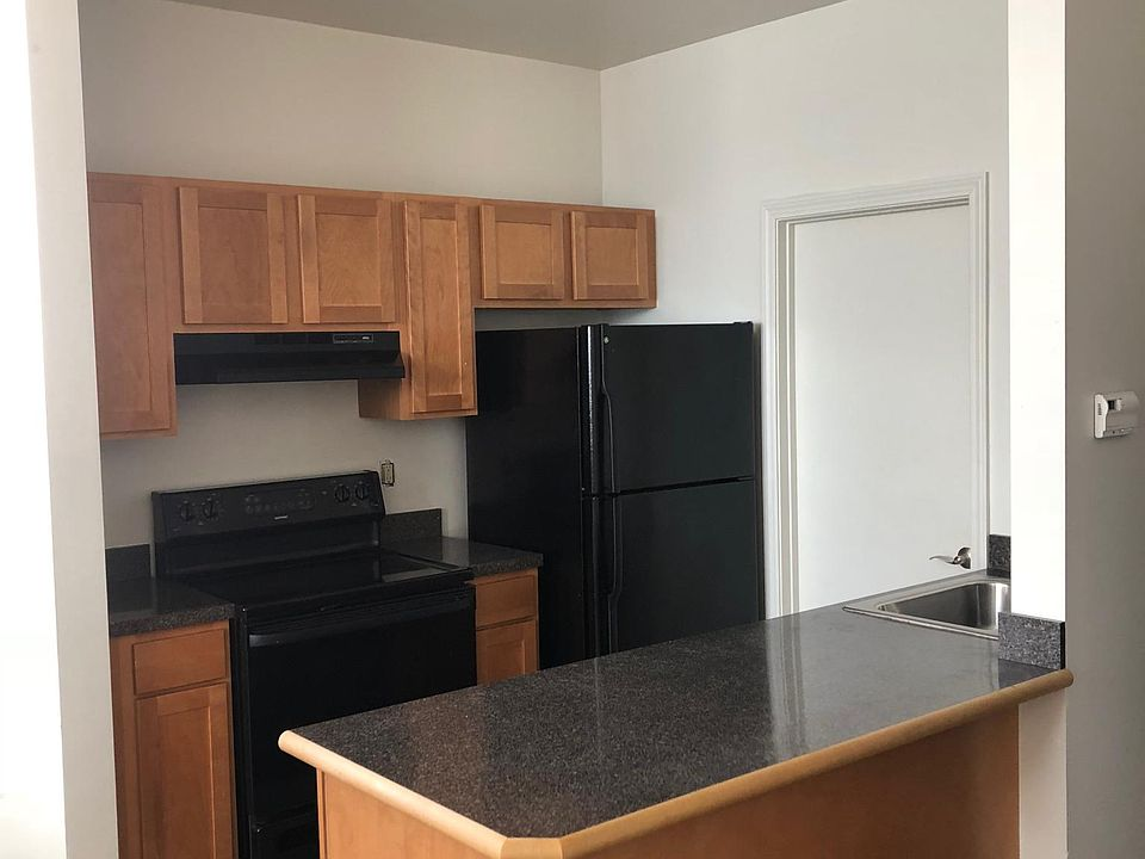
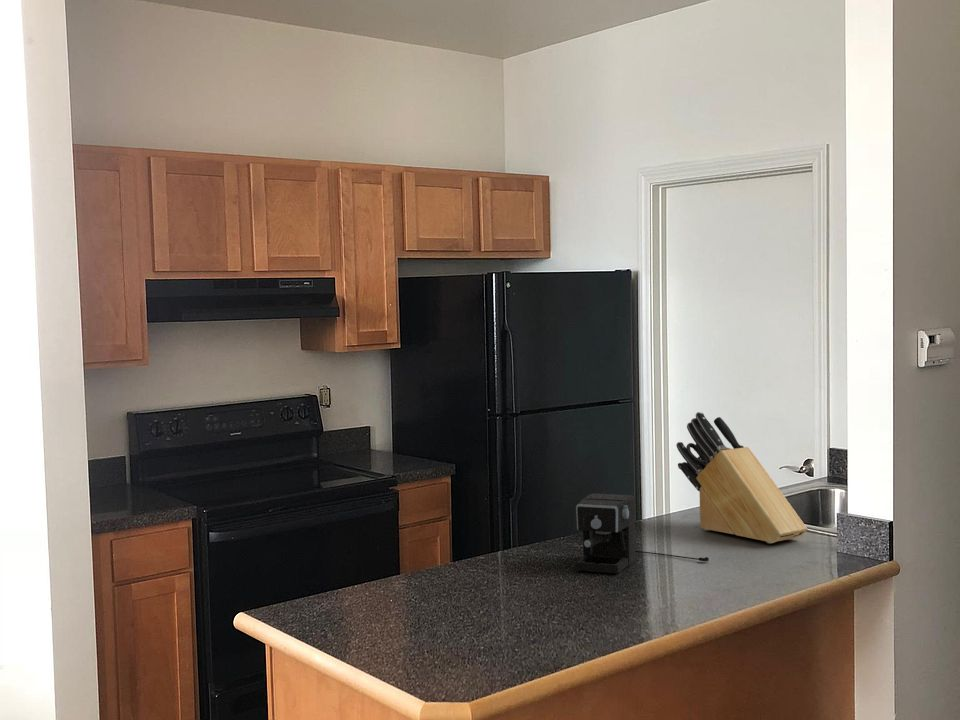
+ knife block (737, 473)
+ coffee maker (634, 533)
